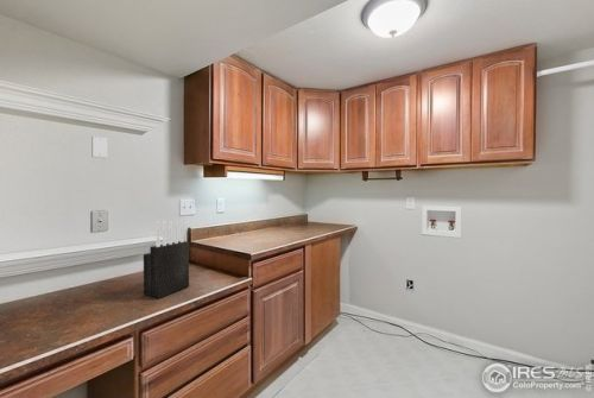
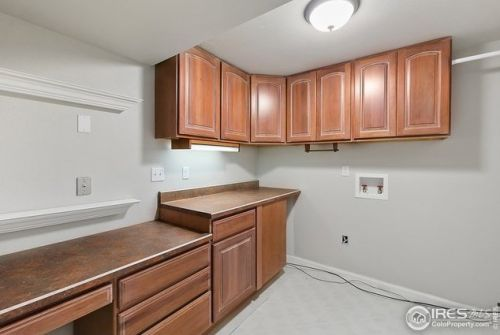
- knife block (165, 254)
